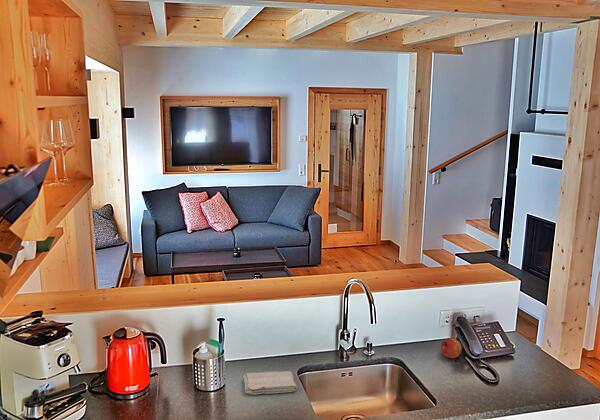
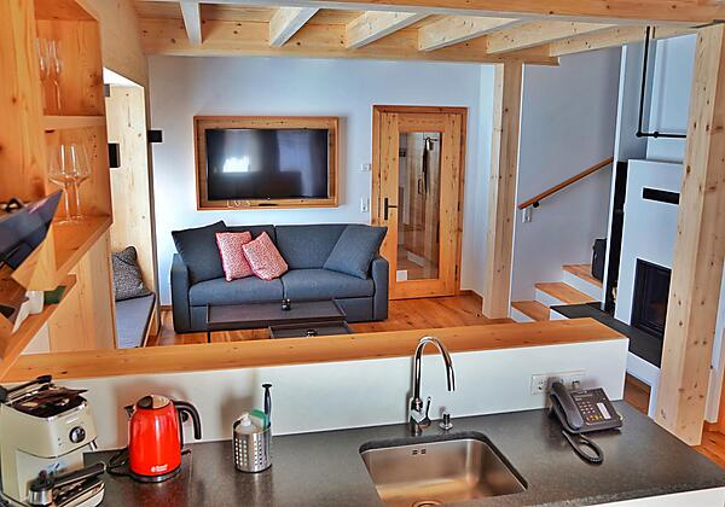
- washcloth (269, 381)
- fruit (451, 347)
